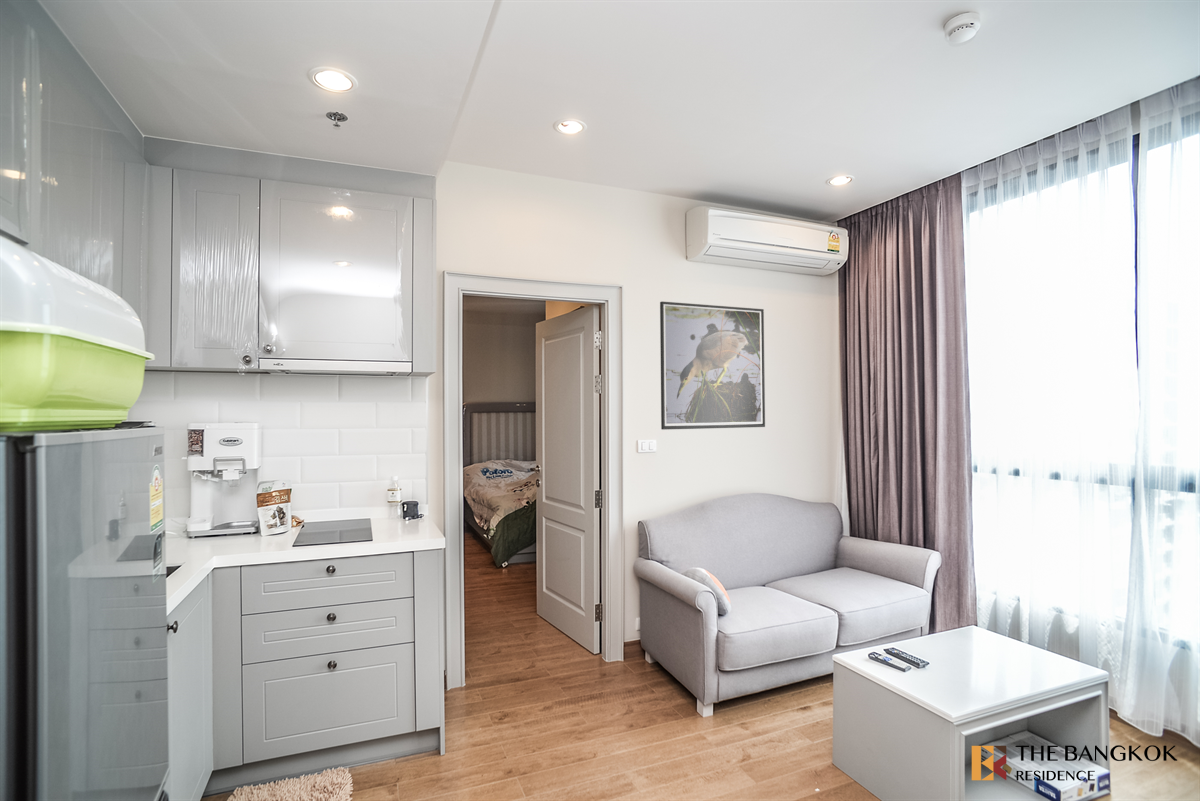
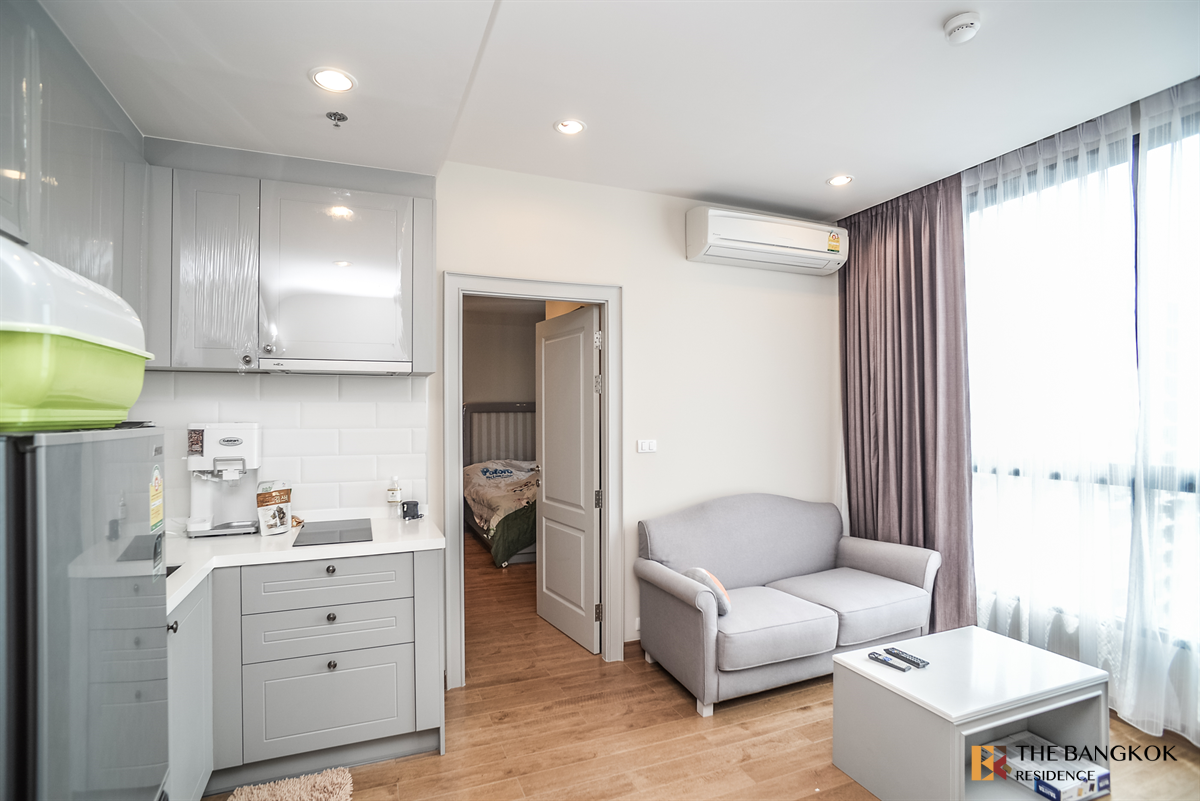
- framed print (714, 366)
